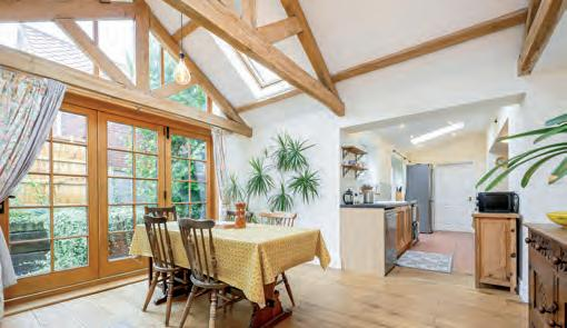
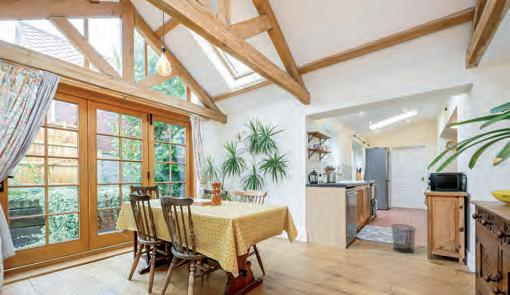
+ waste bin (403, 238)
